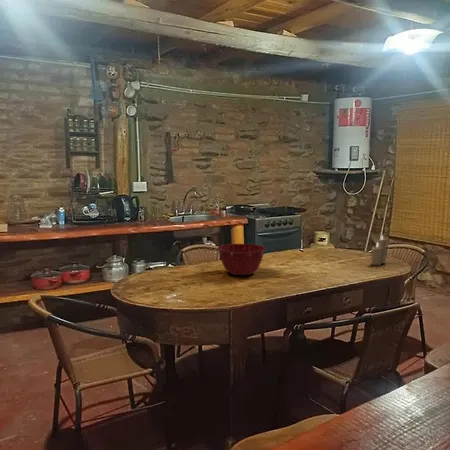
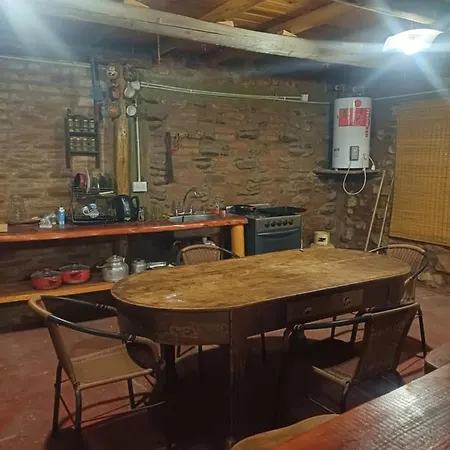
- mixing bowl (241, 260)
- candle (379, 249)
